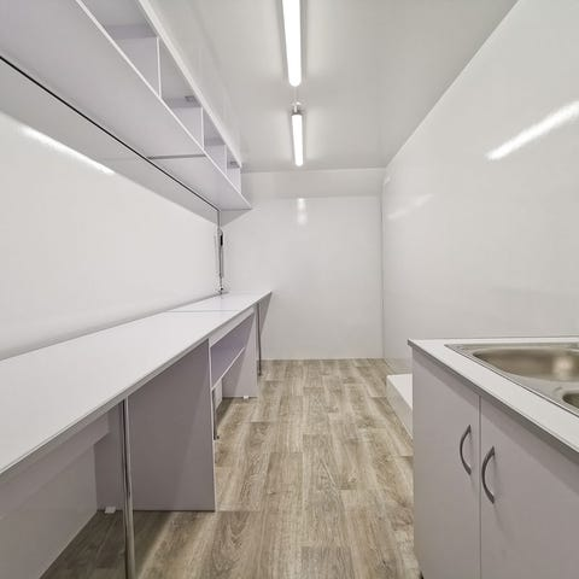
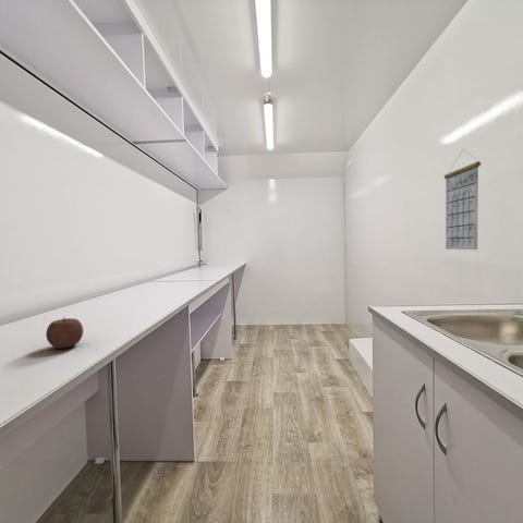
+ apple (64, 331)
+ calendar (460, 199)
